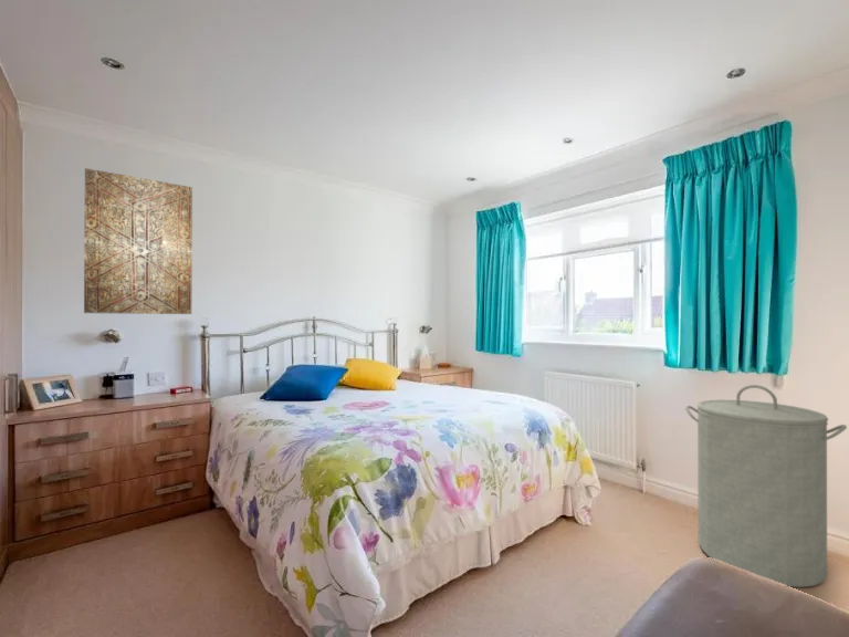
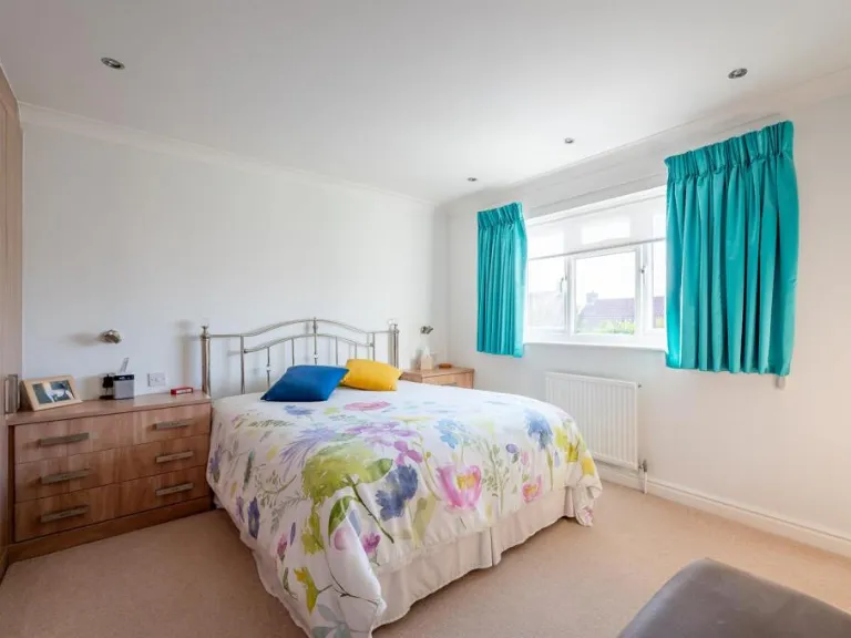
- laundry hamper (757, 471)
- wall art (142, 246)
